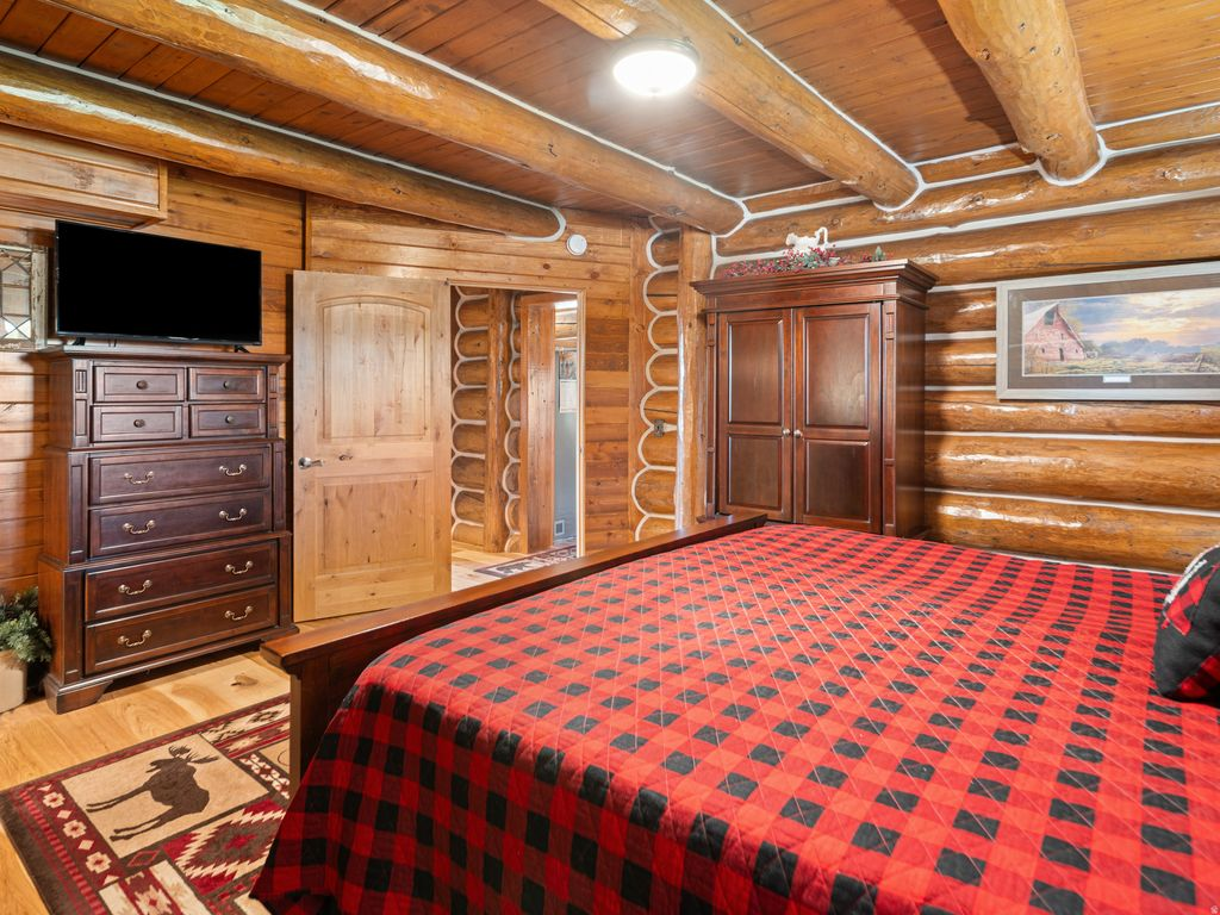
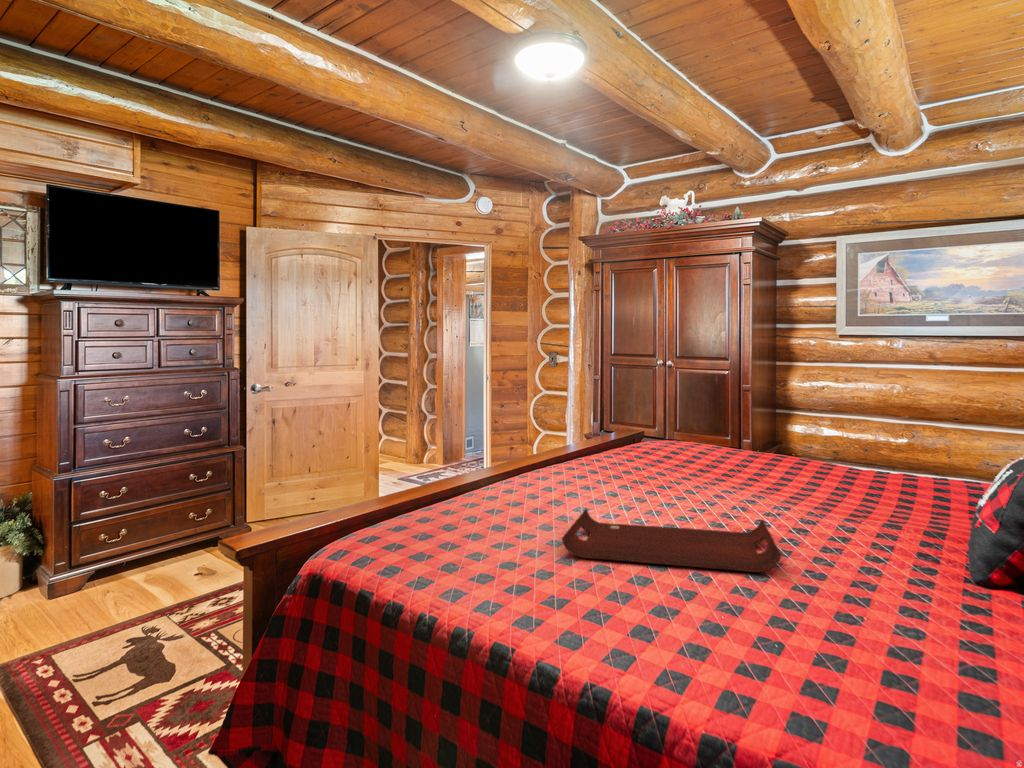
+ serving tray (668, 536)
